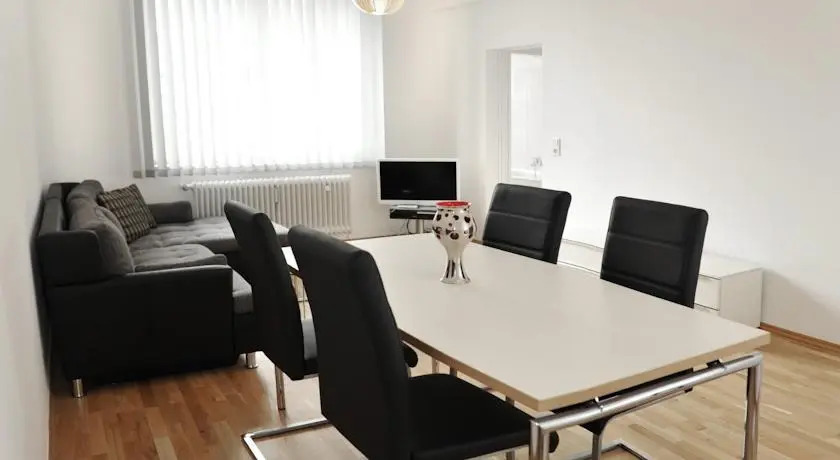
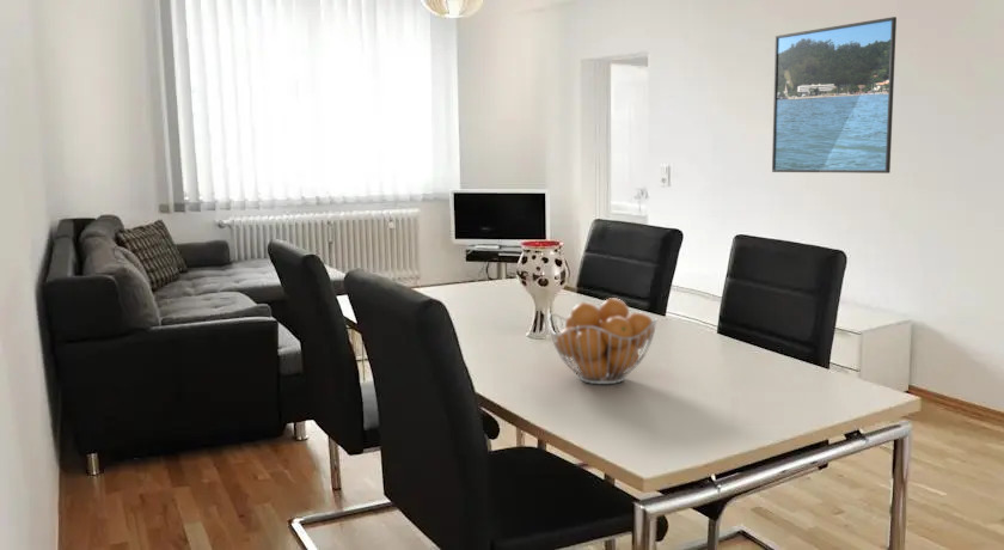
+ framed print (828, 100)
+ fruit basket (601, 340)
